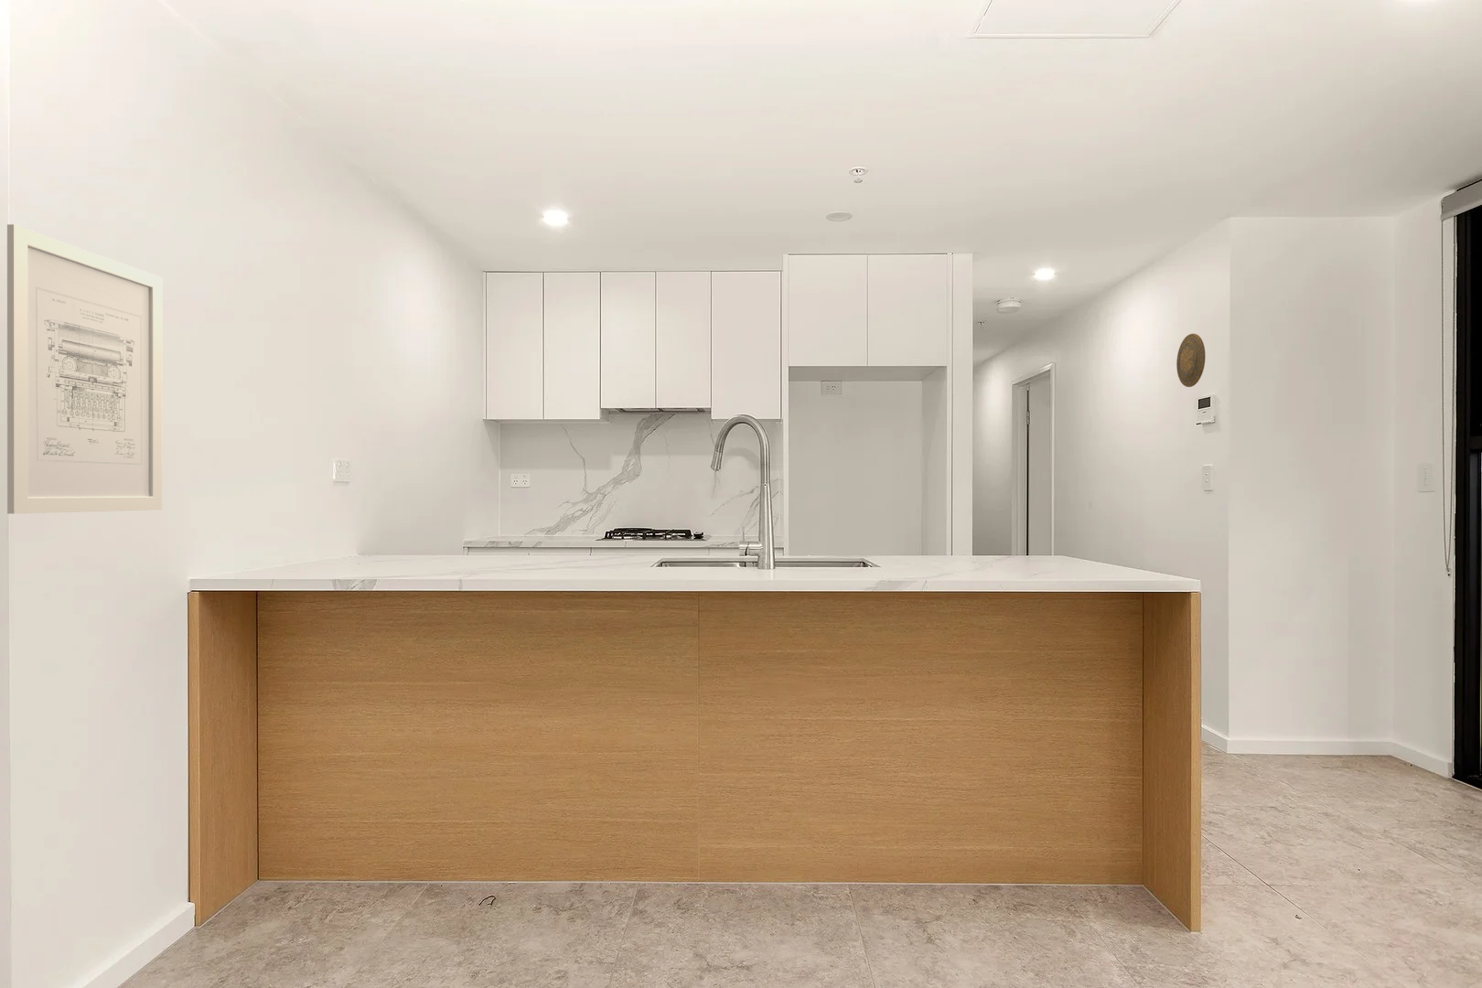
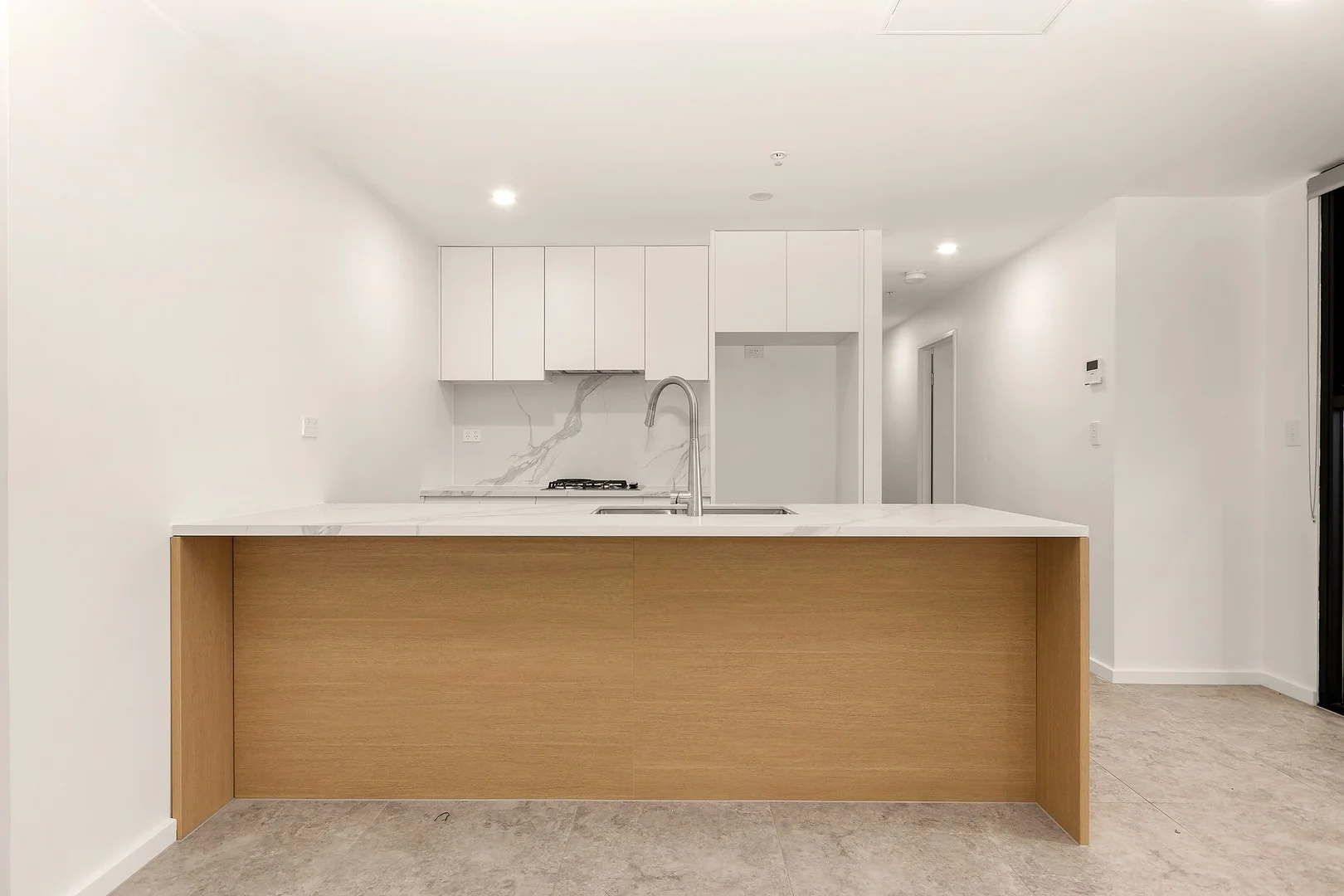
- wall art (93, 383)
- decorative plate (1189, 361)
